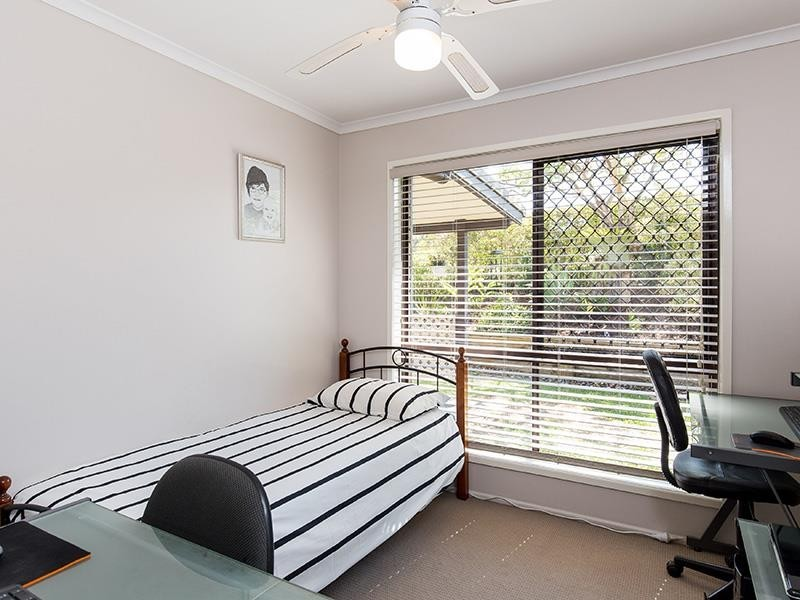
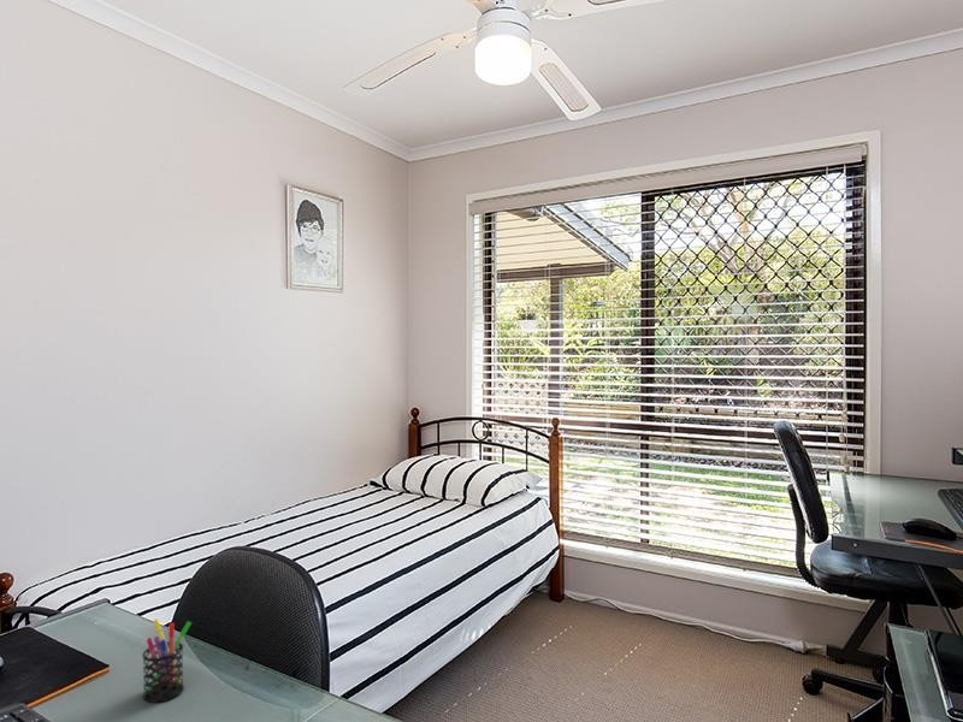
+ pen holder (169, 655)
